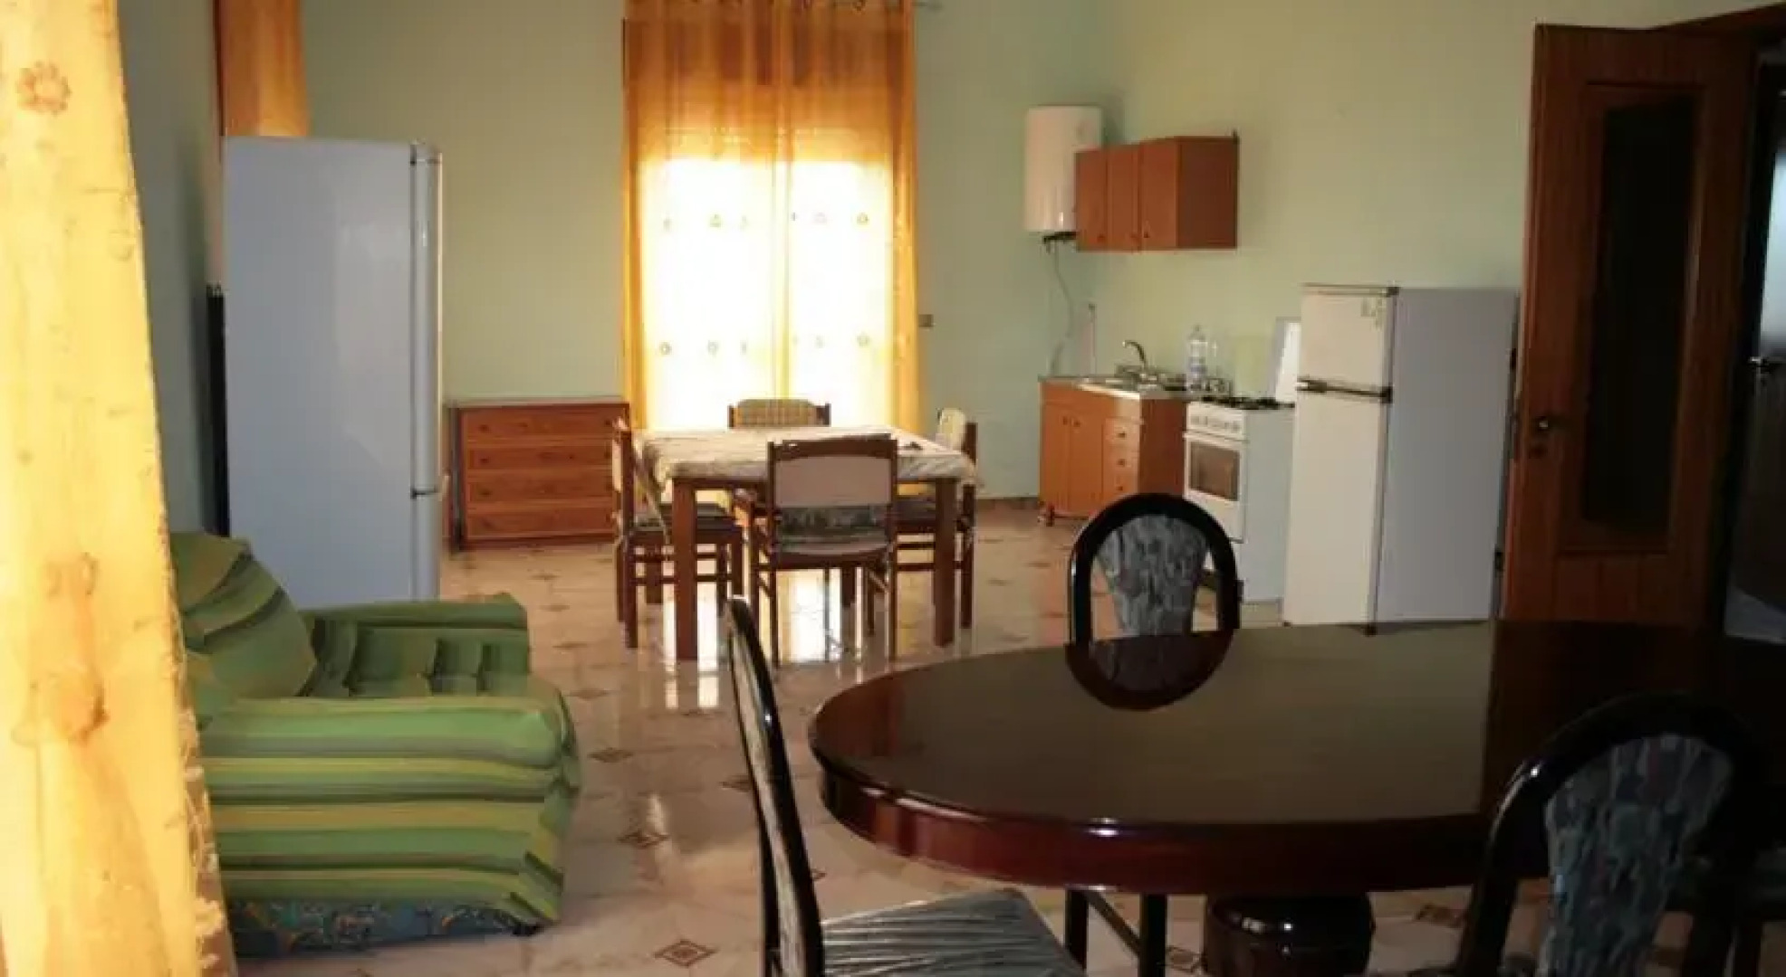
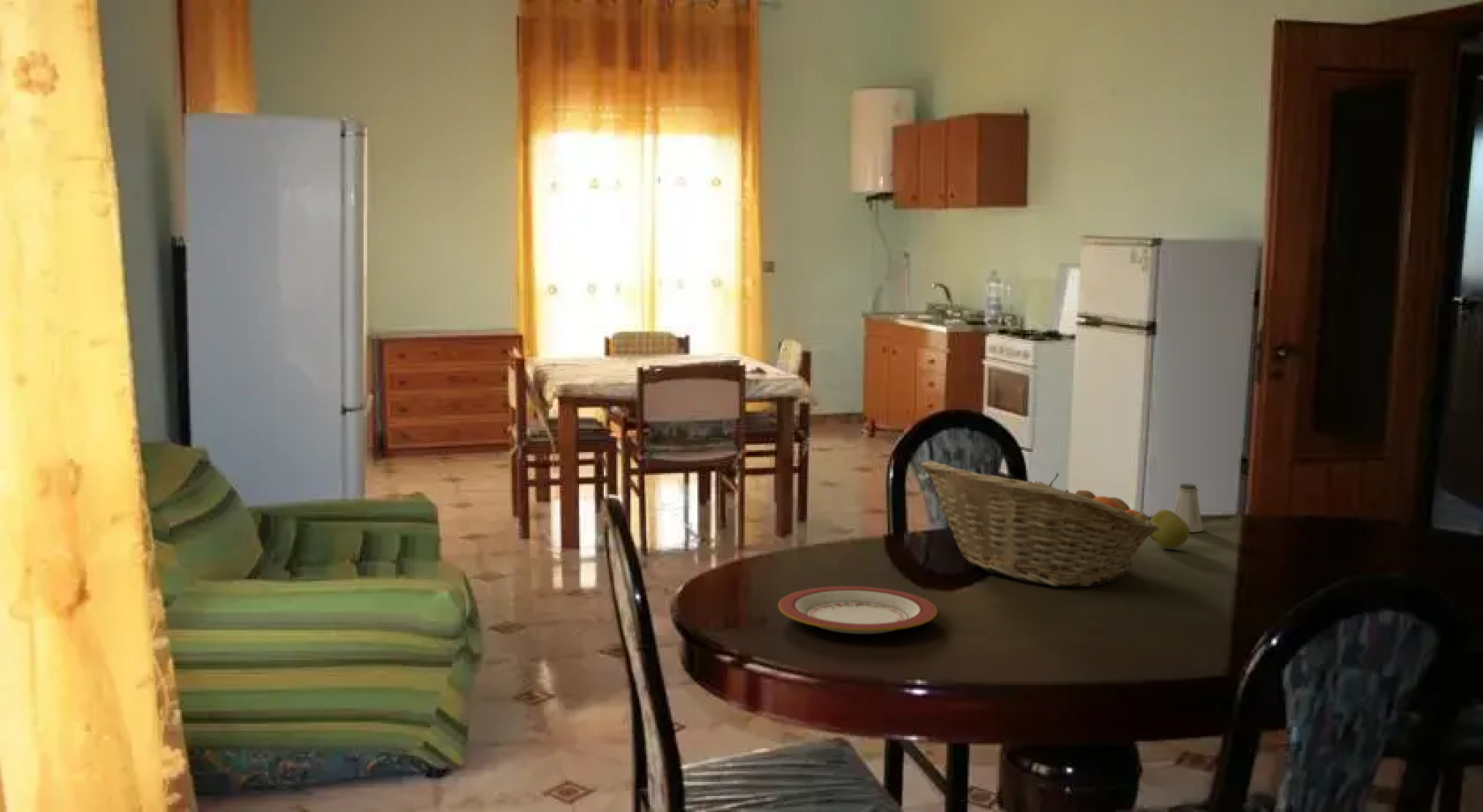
+ apple (1168, 529)
+ saltshaker (1187, 507)
+ fruit basket (1034, 515)
+ plate (857, 612)
